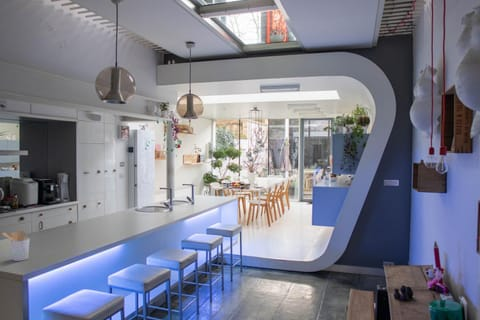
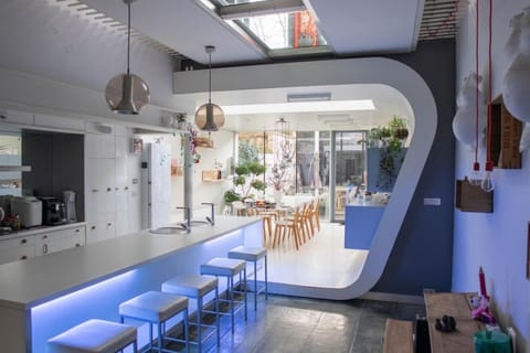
- utensil holder (15, 245)
